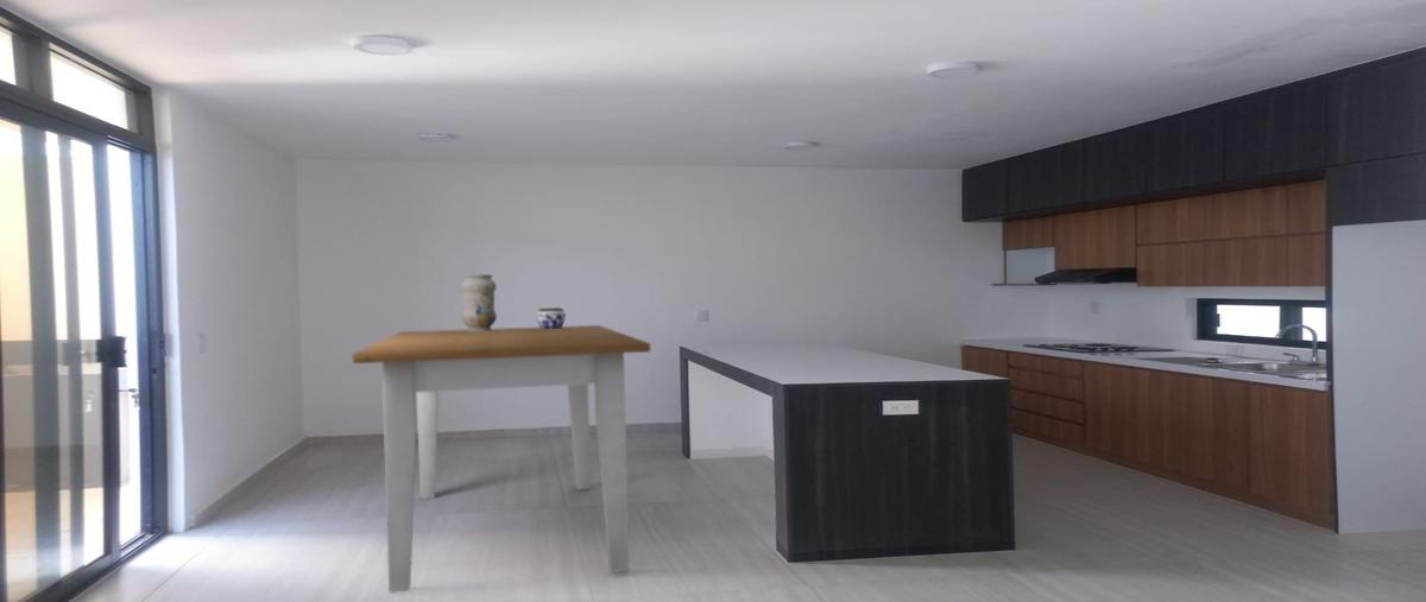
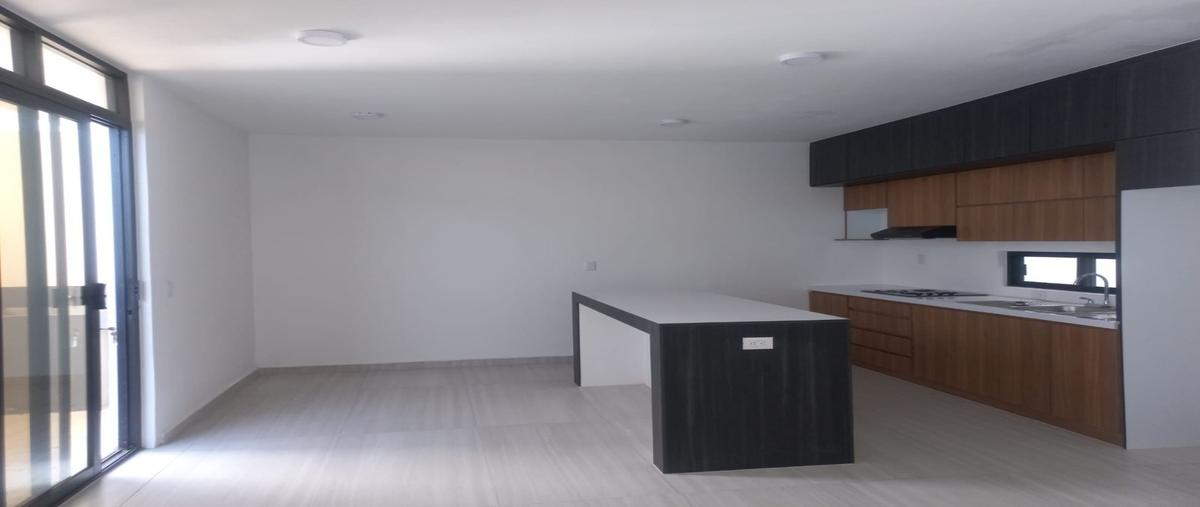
- jar (550, 317)
- vase (479, 302)
- table (506, 387)
